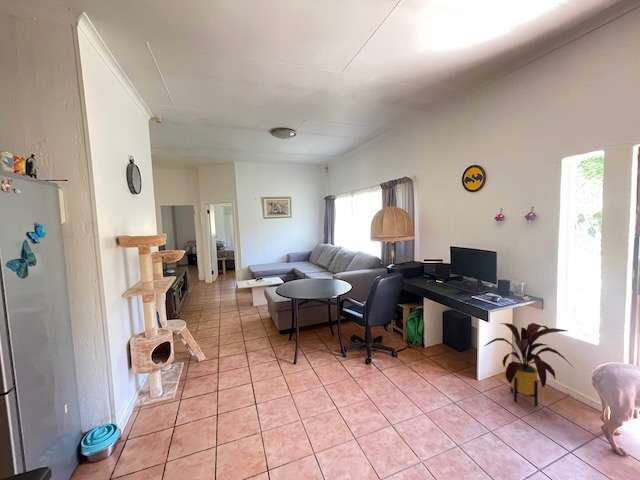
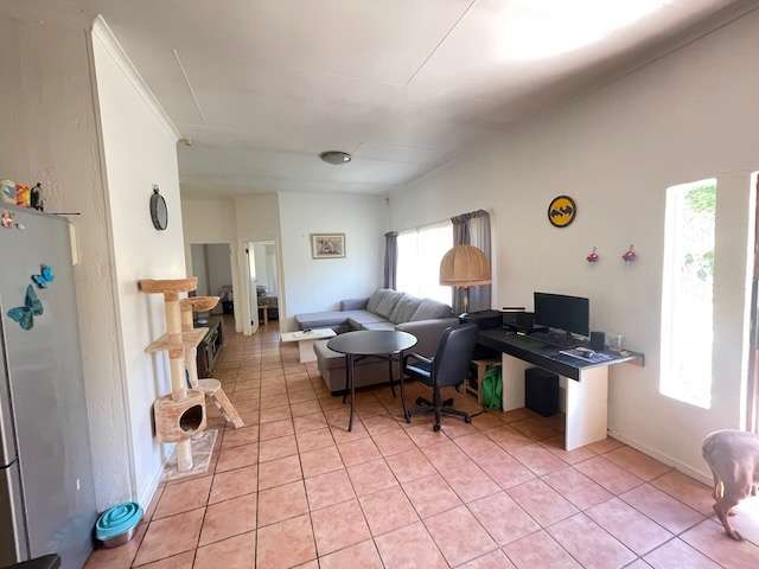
- house plant (524, 360)
